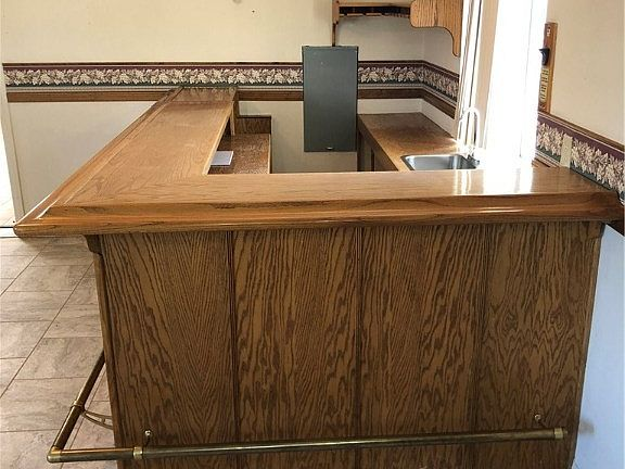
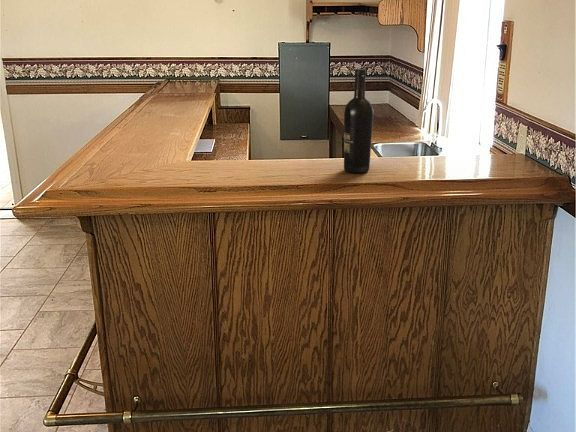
+ wine bottle (358, 121)
